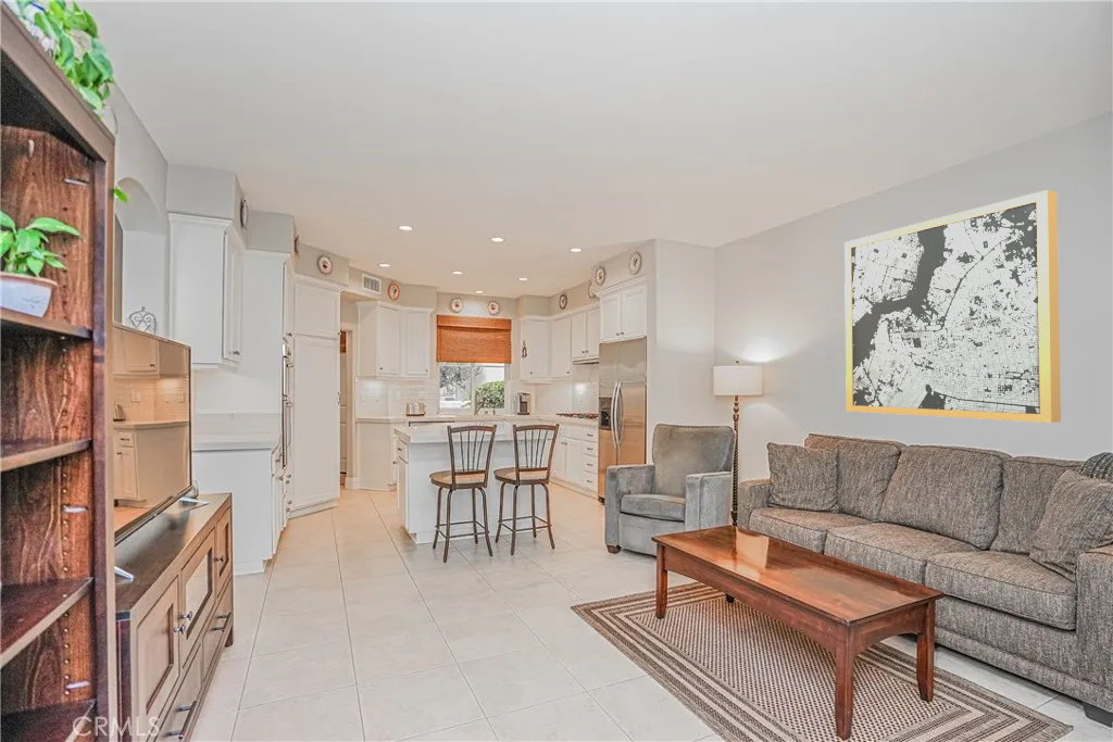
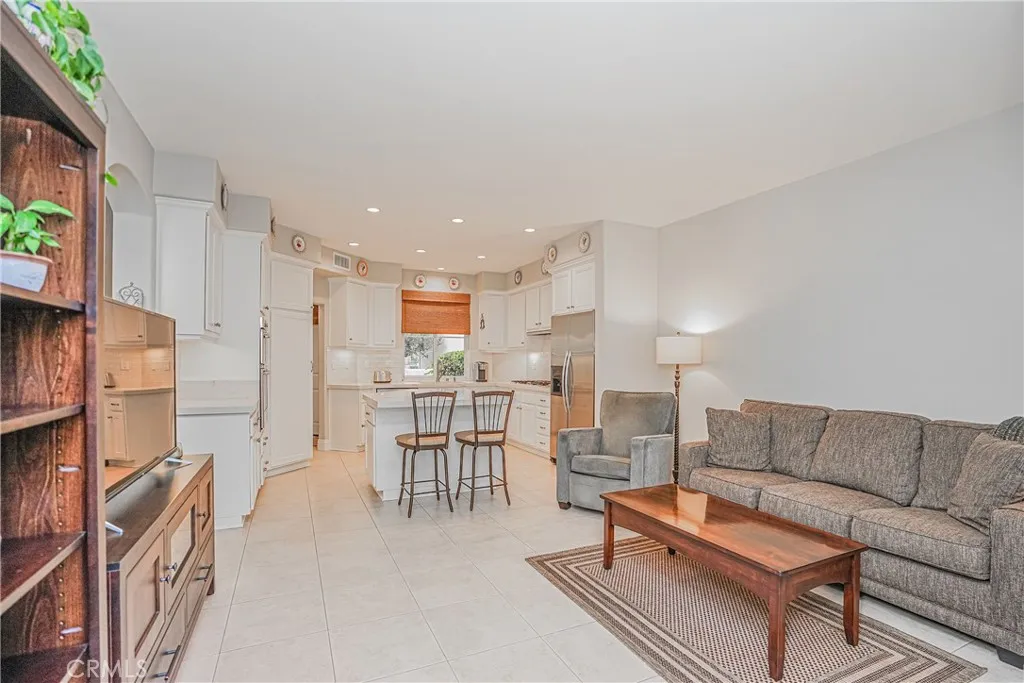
- wall art (935, 317)
